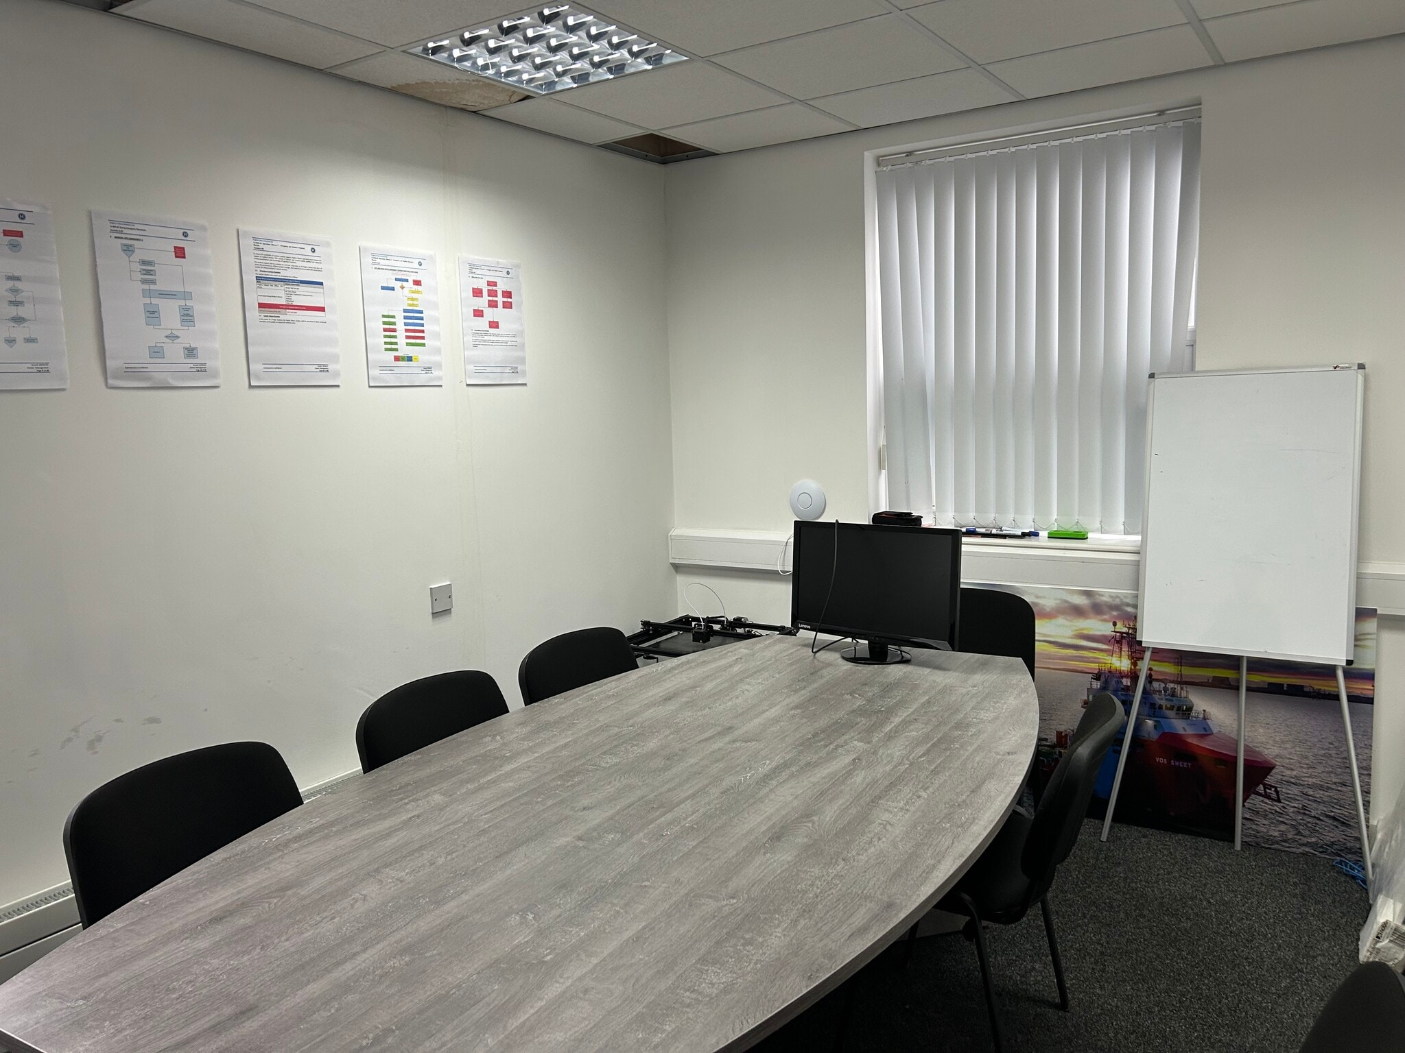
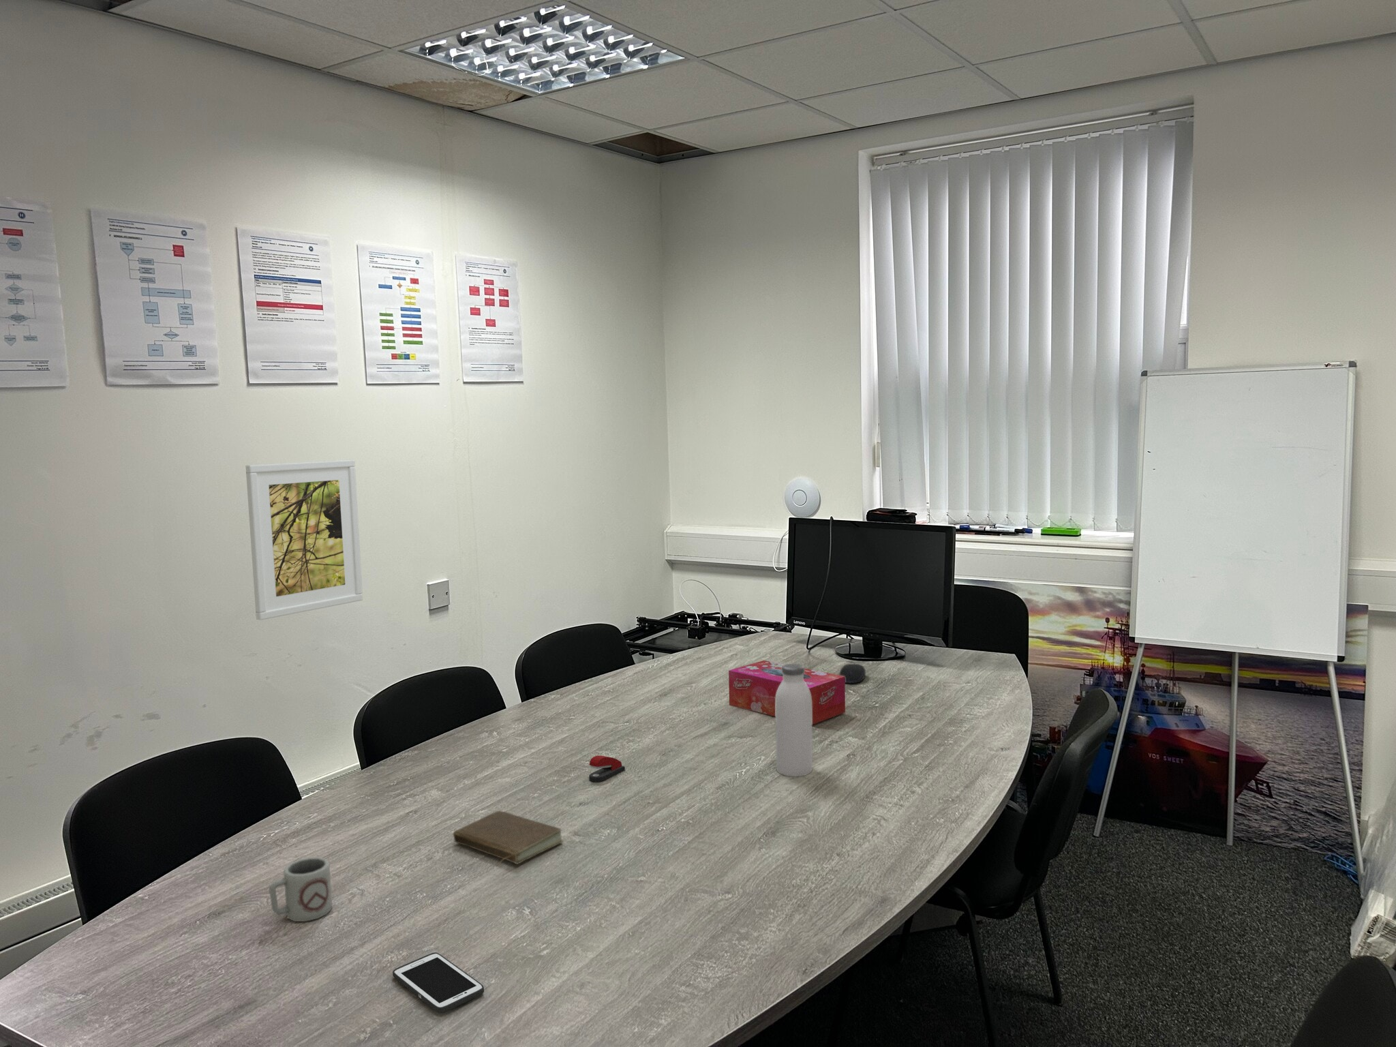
+ water bottle (794, 718)
+ stapler (605, 764)
+ cell phone (437, 981)
+ book (501, 840)
+ tissue box (779, 686)
+ computer mouse (852, 671)
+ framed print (308, 537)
+ cup (300, 891)
